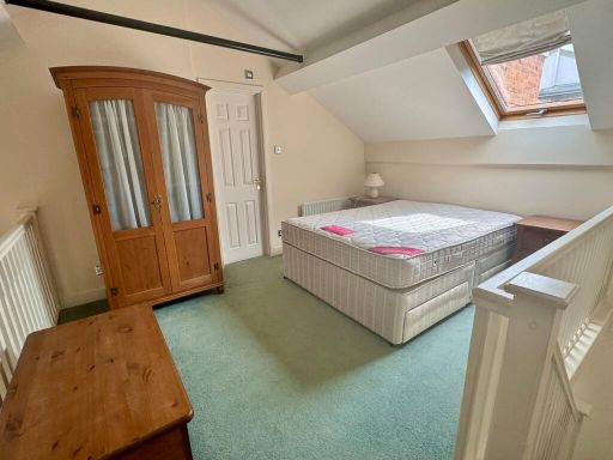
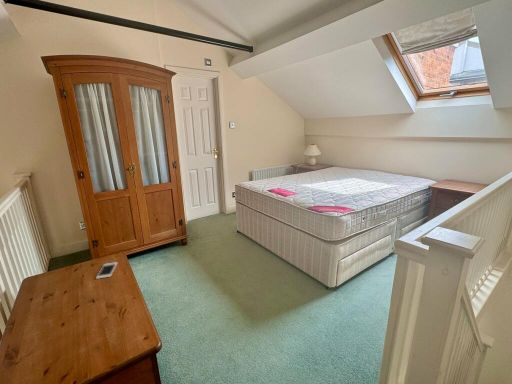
+ cell phone (107, 270)
